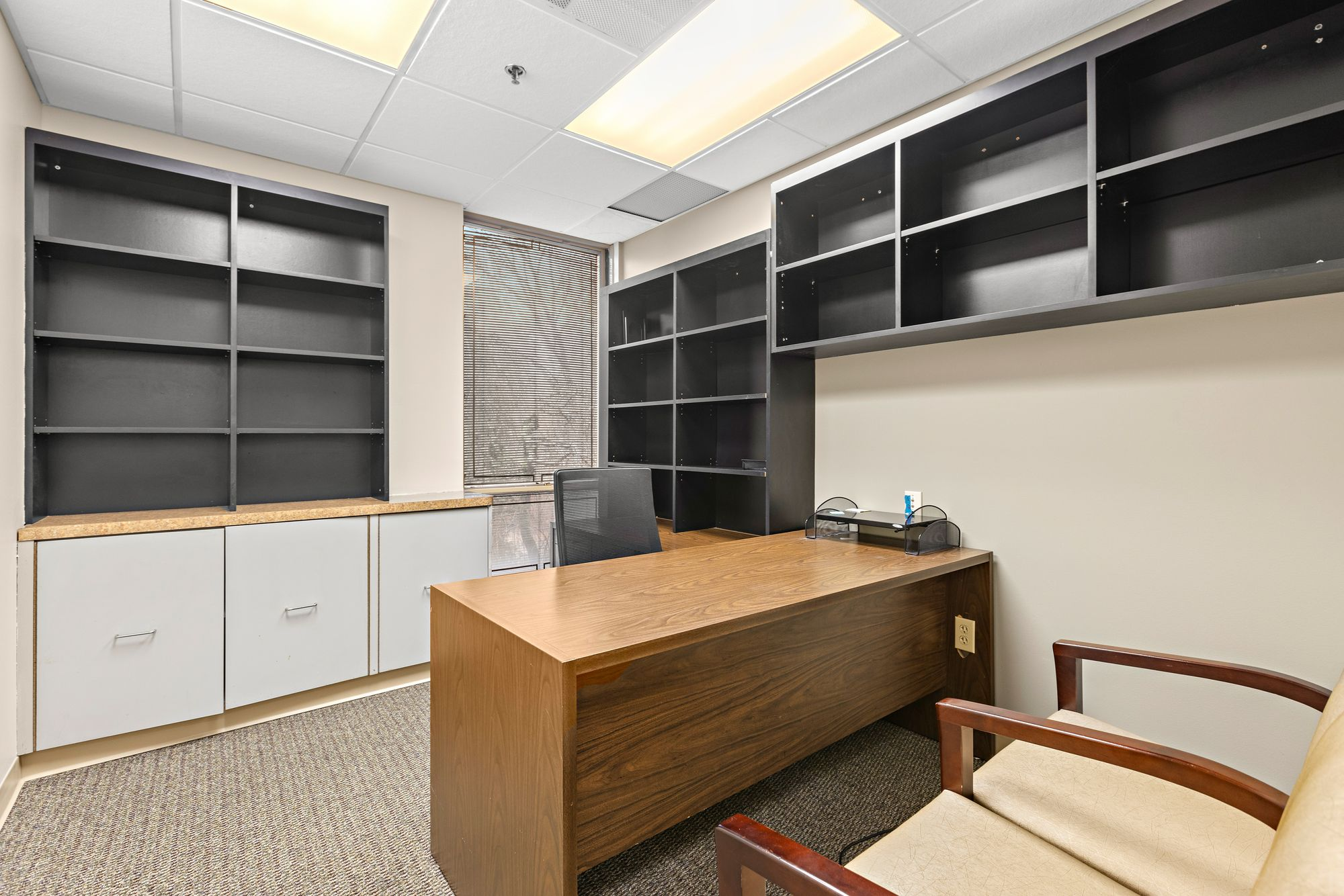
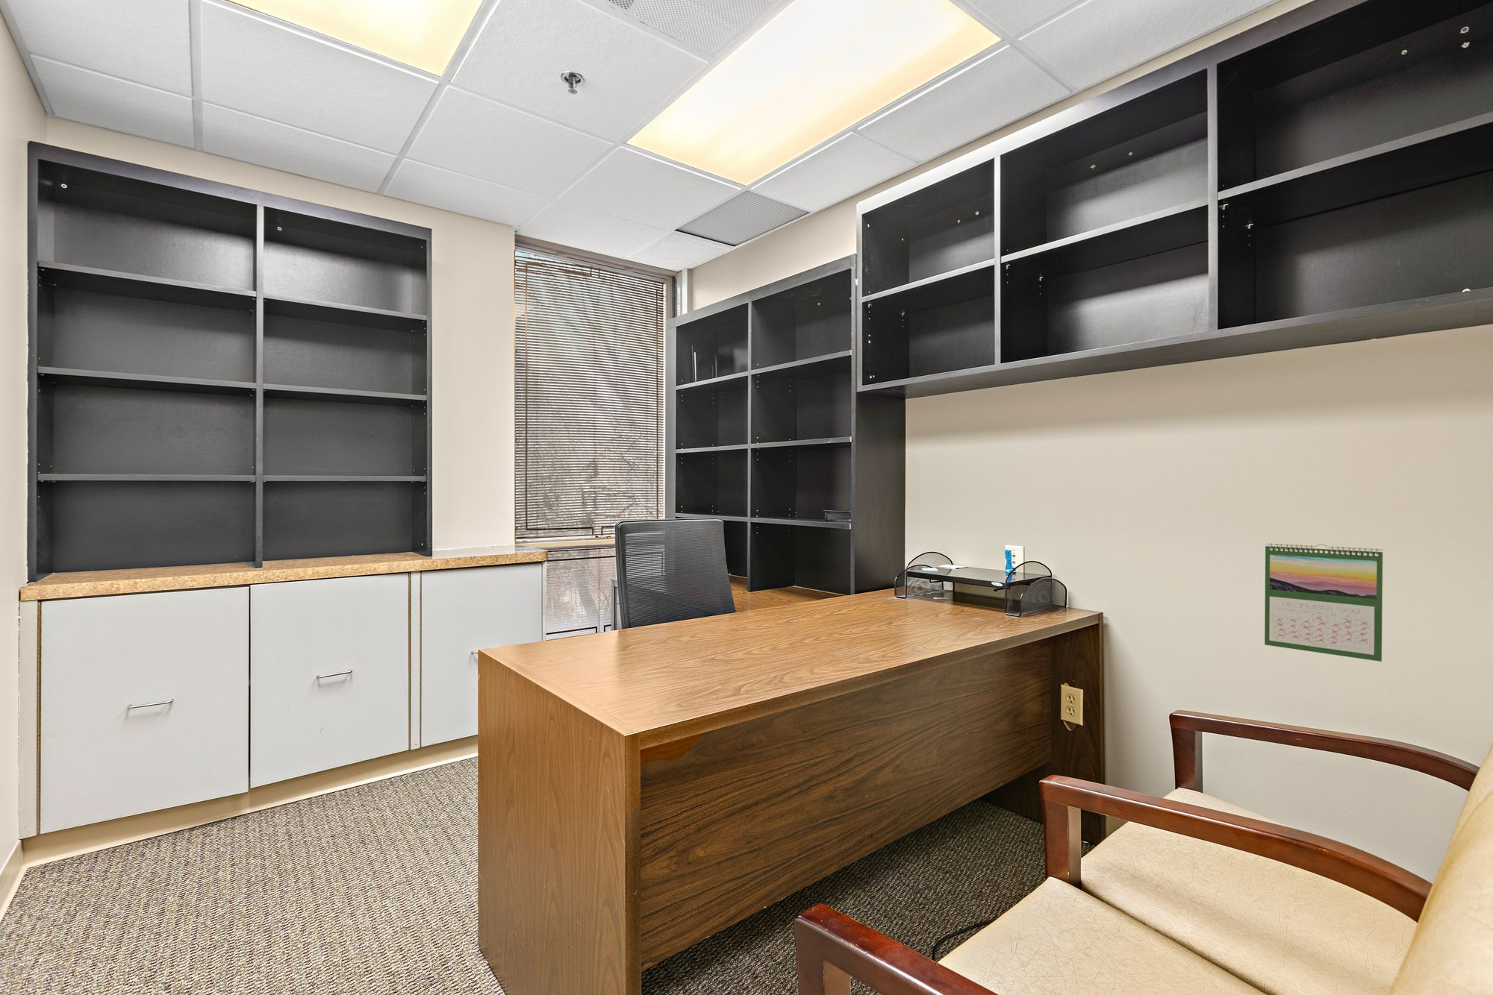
+ calendar (1321, 599)
